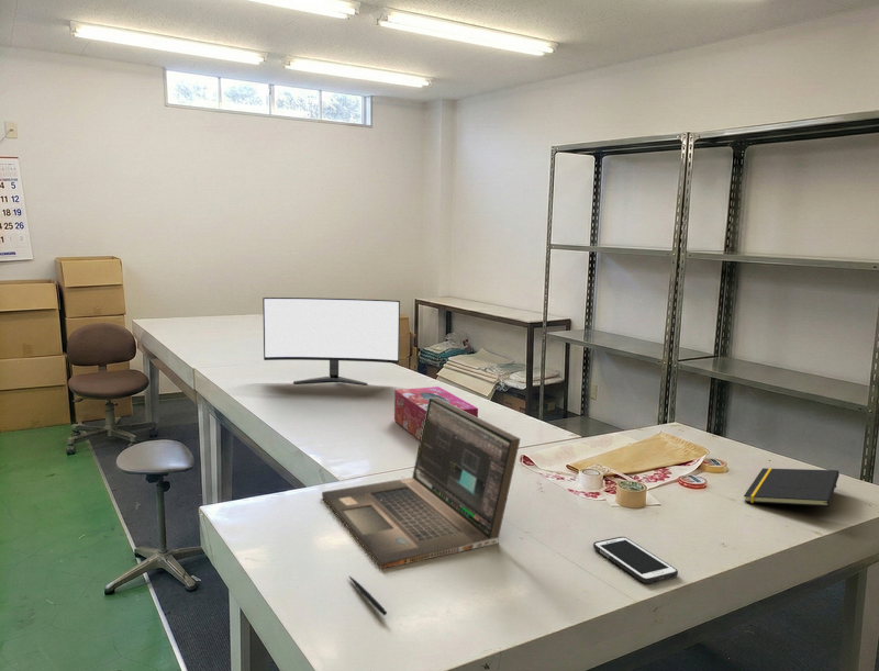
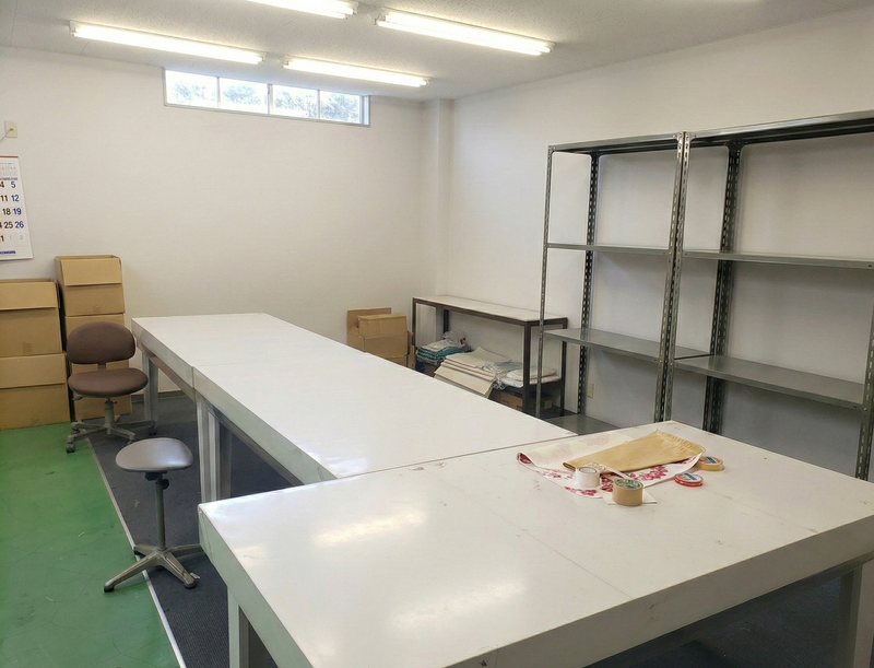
- monitor (332, 340)
- cell phone (633, 558)
- notepad (792, 485)
- laptop (414, 470)
- tissue box (425, 413)
- pen (366, 592)
